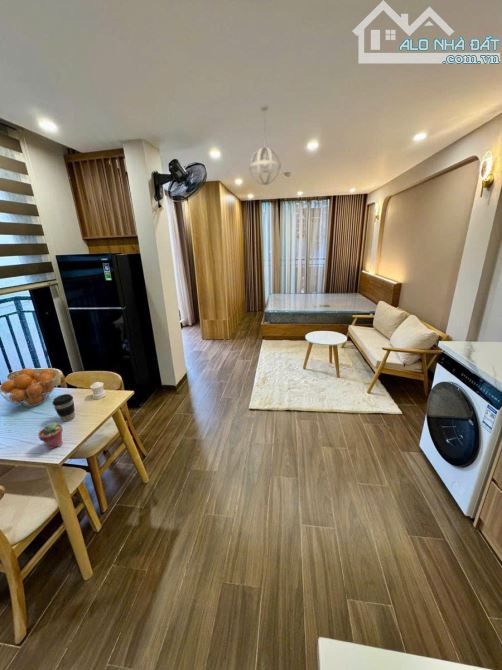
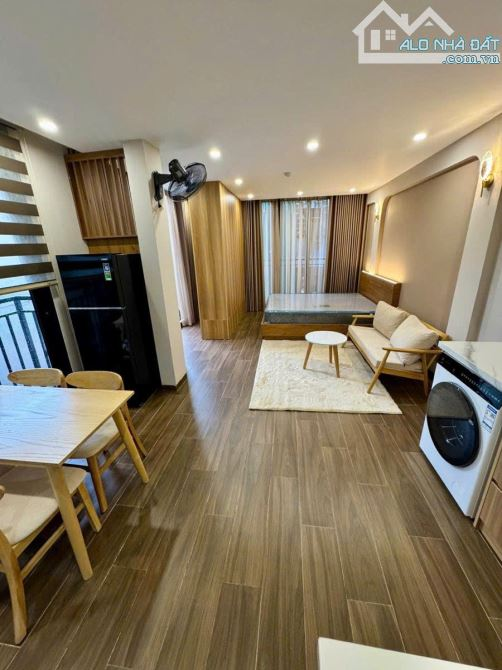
- pendant light (264, 147)
- potted succulent (51, 434)
- coffee cup (65, 408)
- salt shaker (97, 389)
- fruit basket (30, 386)
